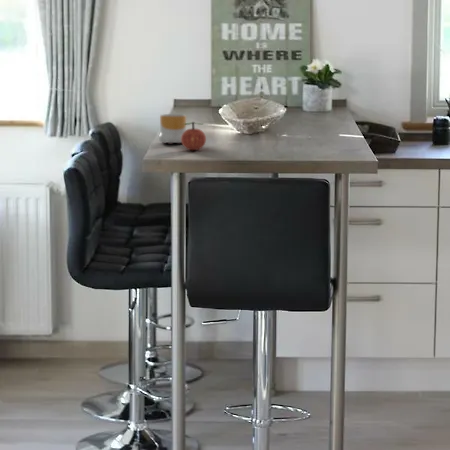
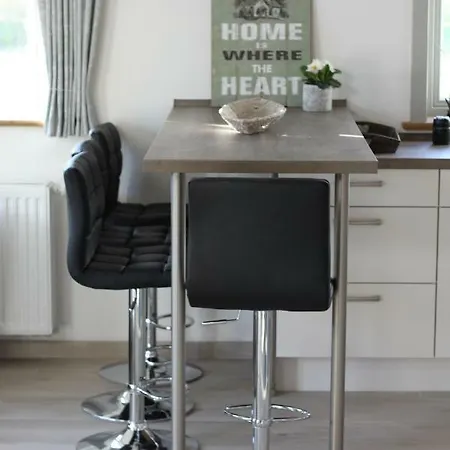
- mug (172, 128)
- apple (193, 135)
